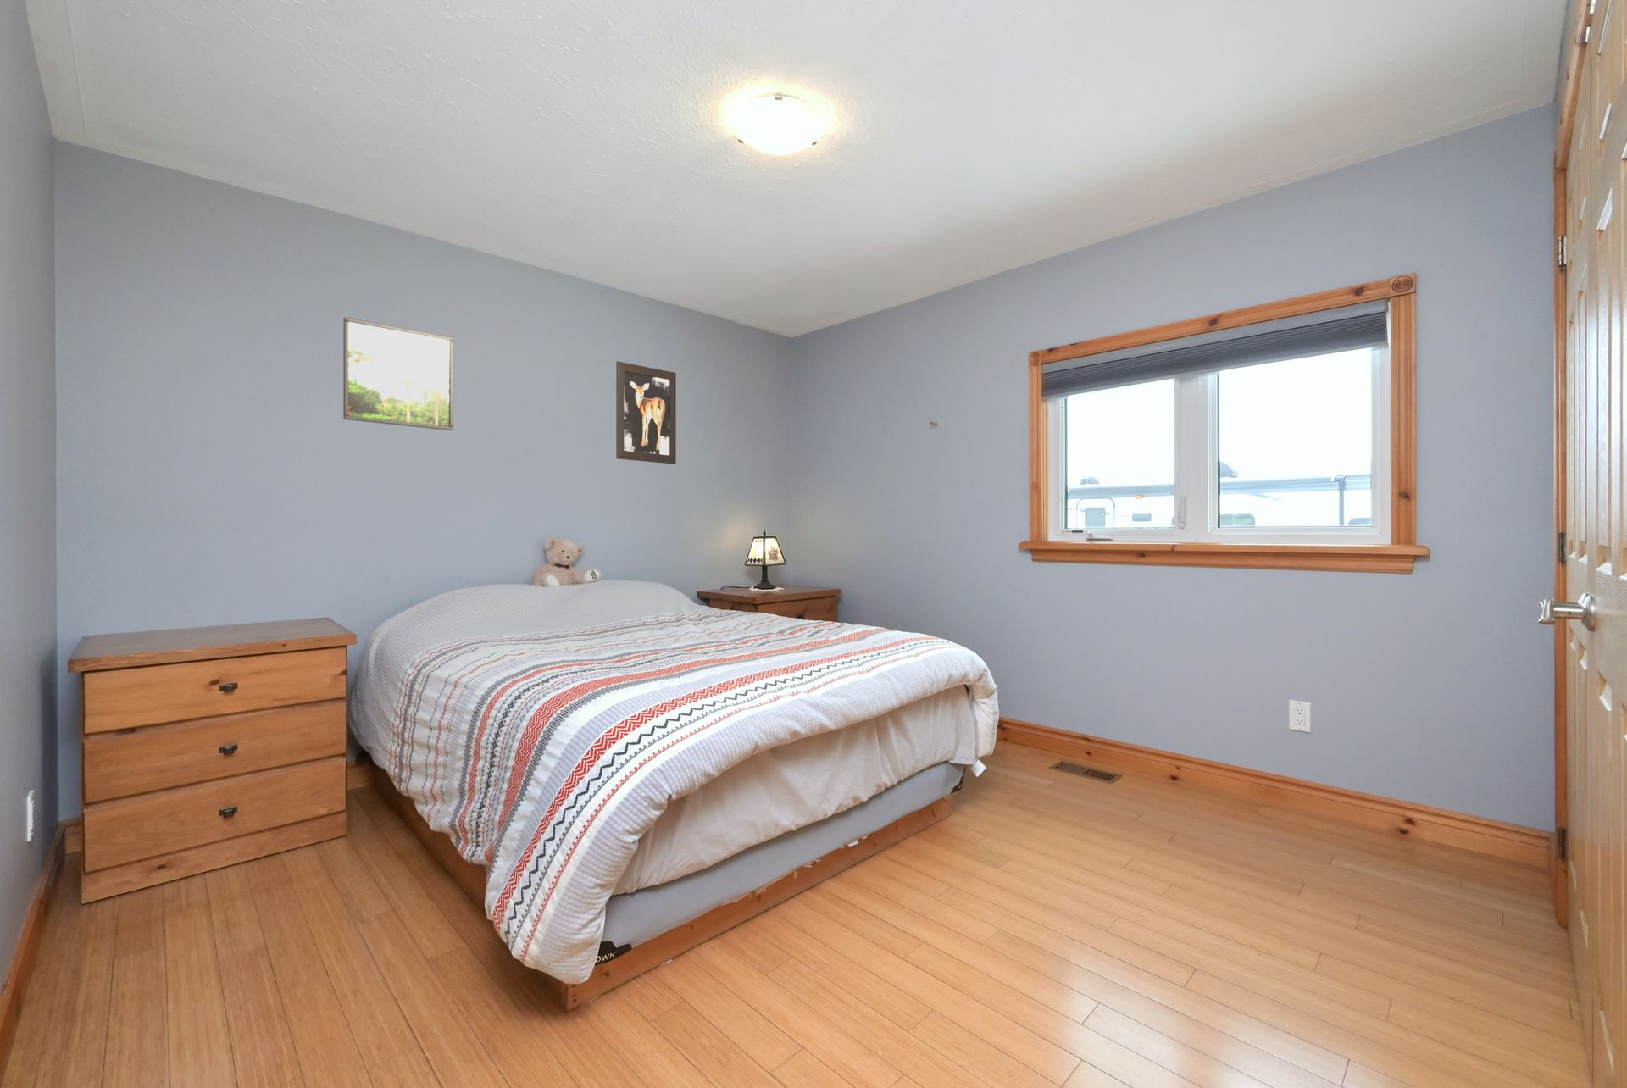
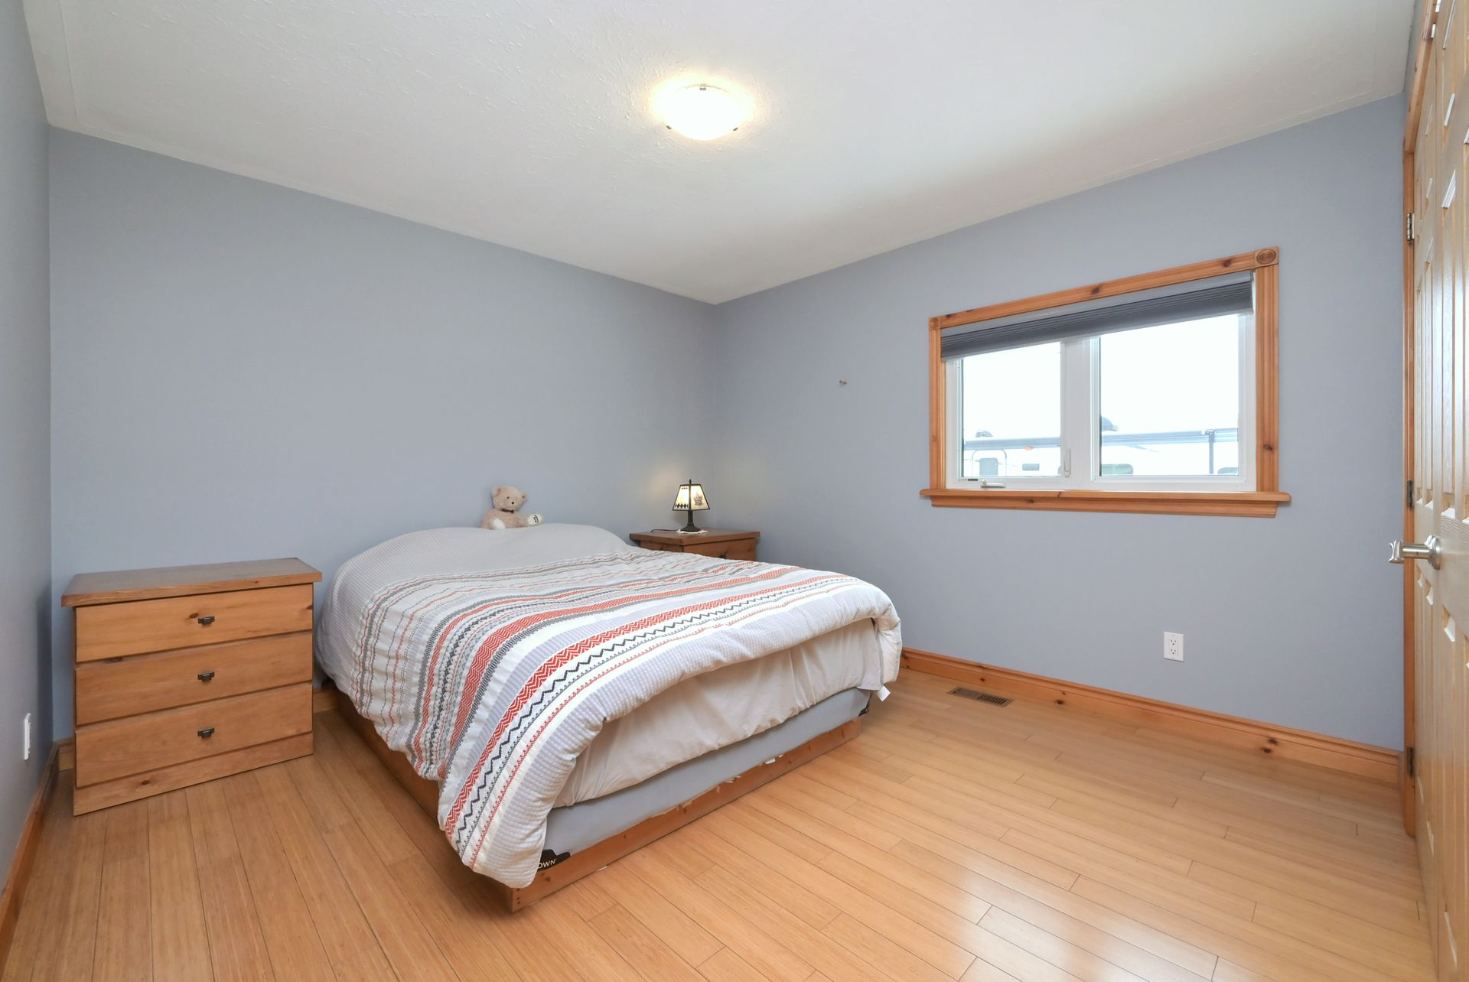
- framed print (399, 376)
- wall art (647, 414)
